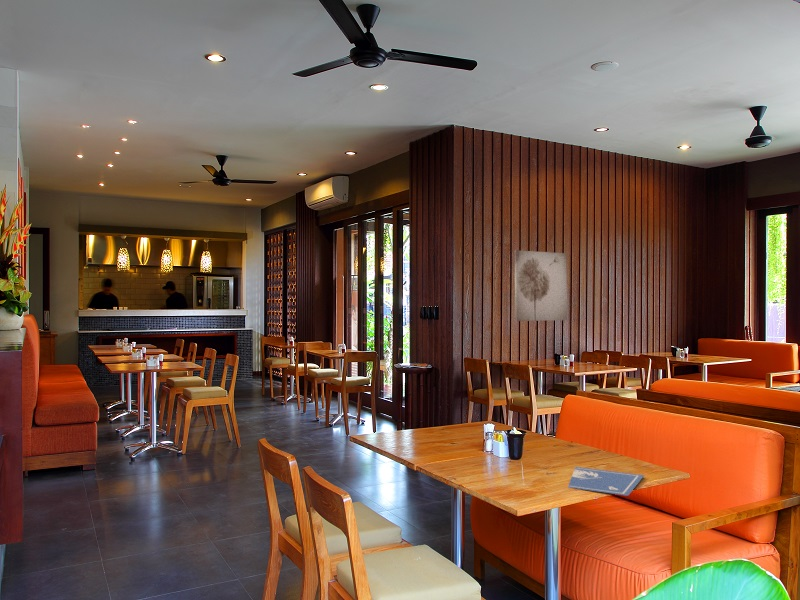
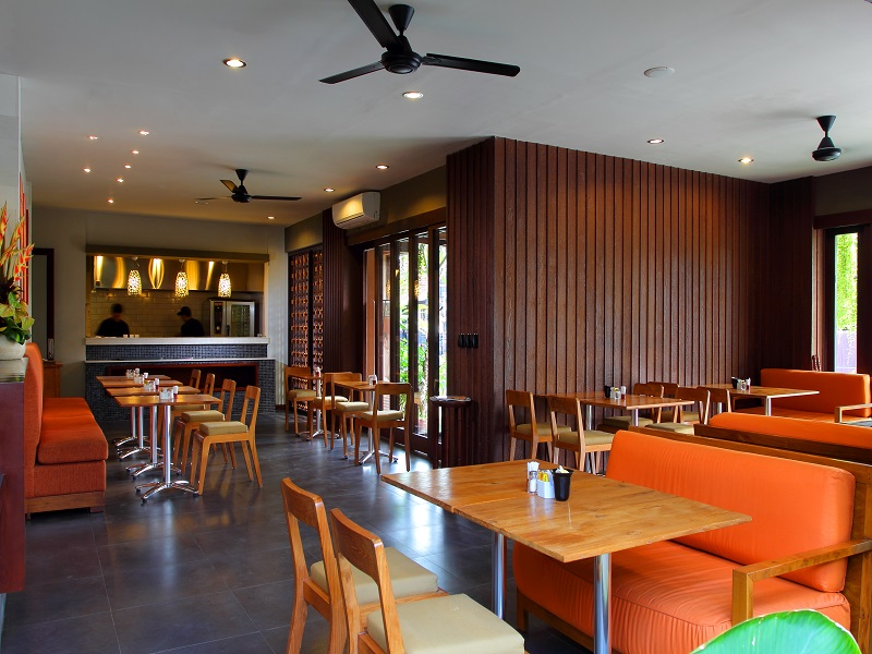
- placemat (593, 479)
- wall art (541, 286)
